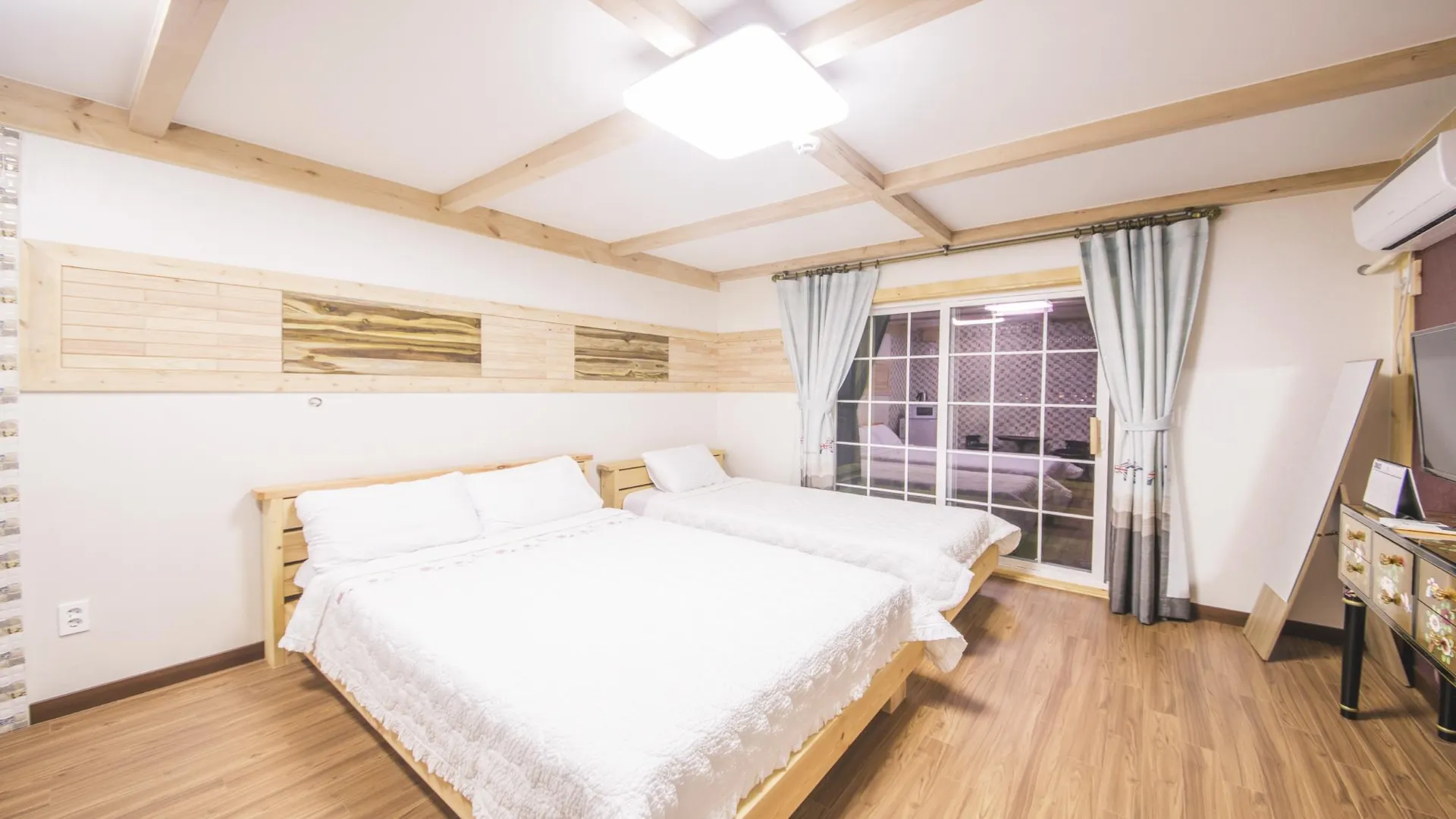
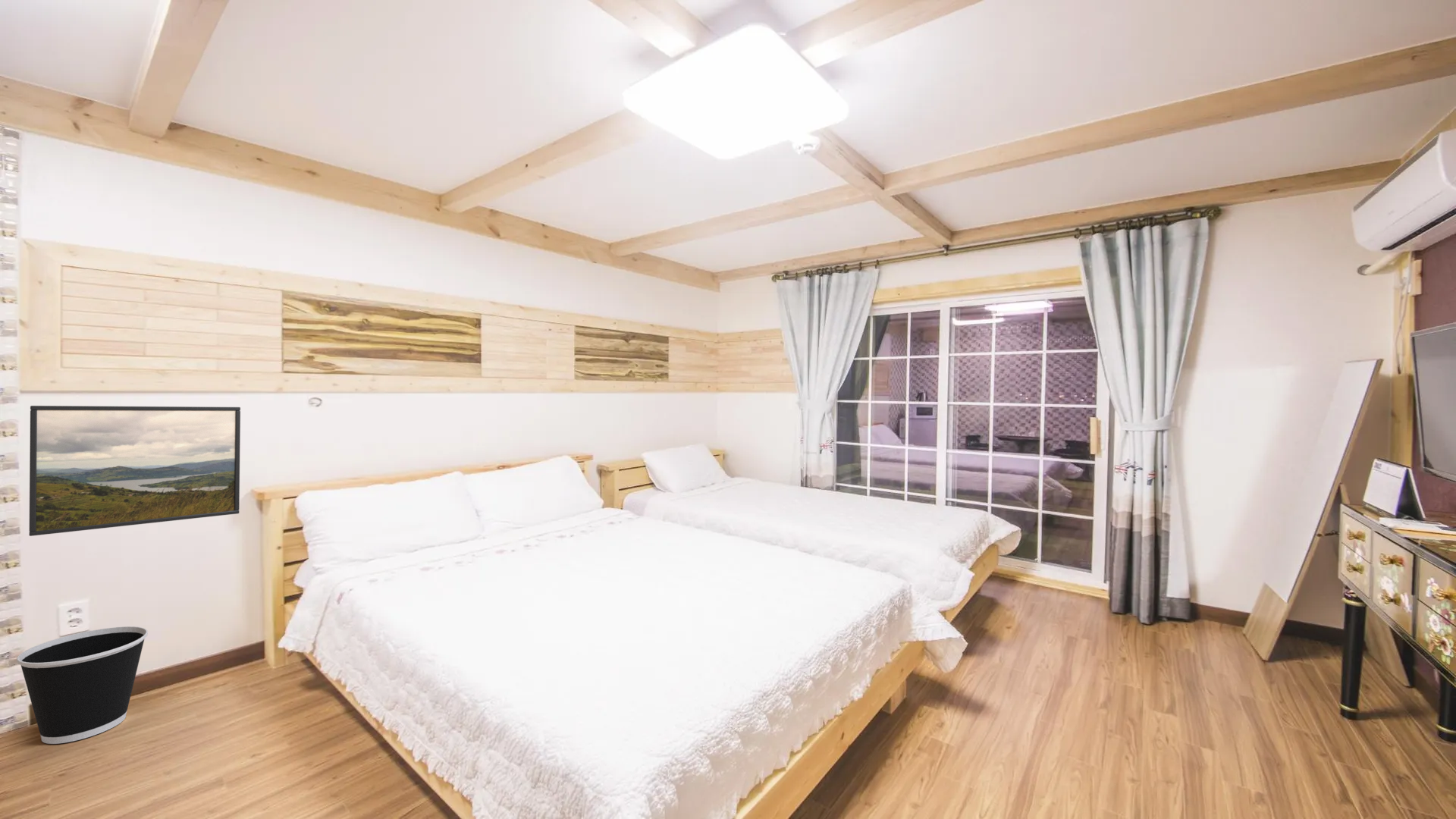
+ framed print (145, 465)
+ wastebasket (86, 685)
